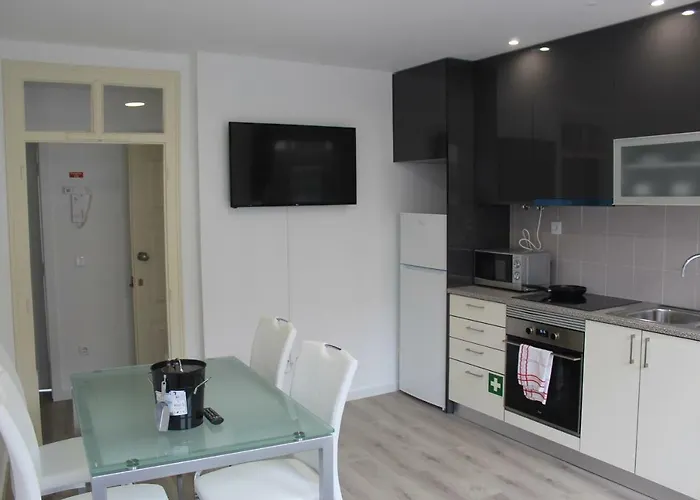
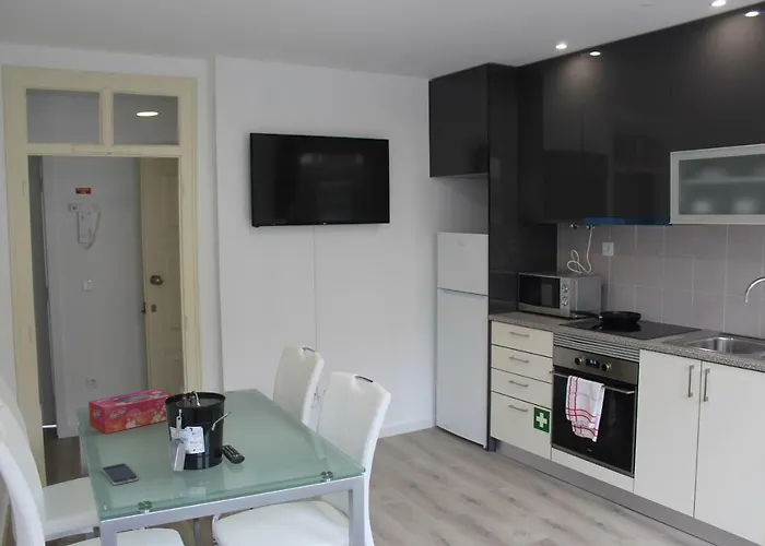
+ smartphone (119, 473)
+ tissue box (132, 410)
